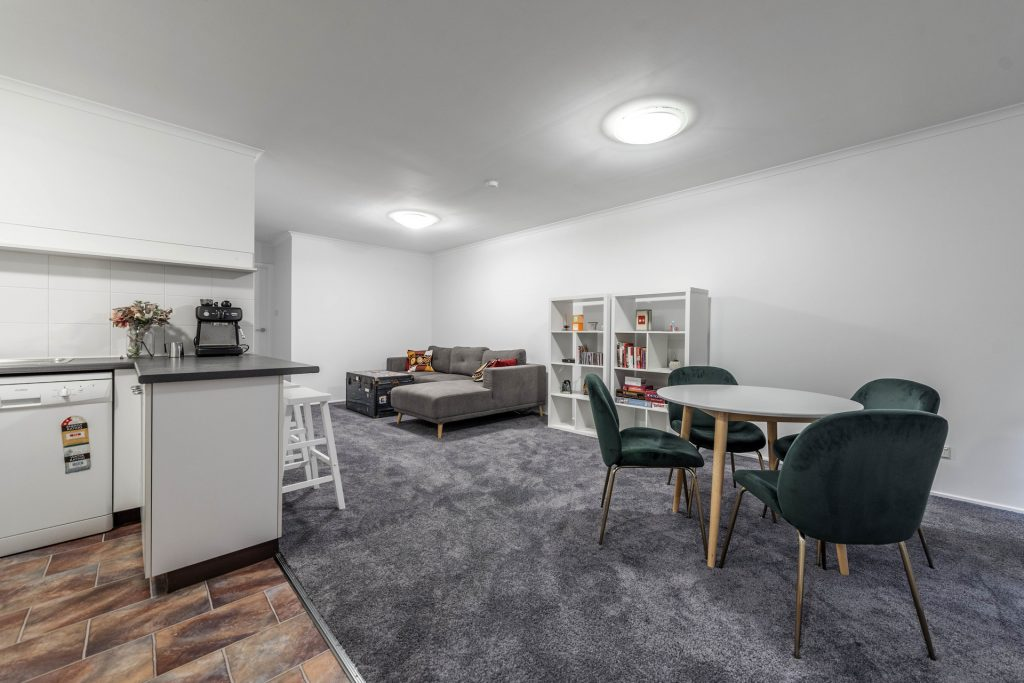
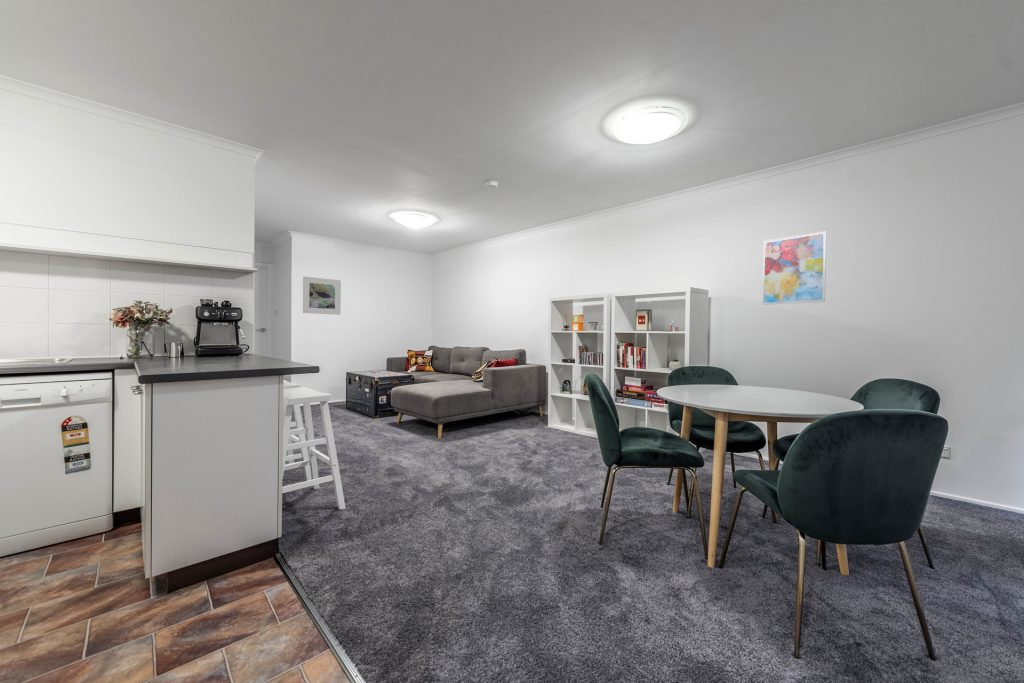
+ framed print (322, 296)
+ wall art (792, 269)
